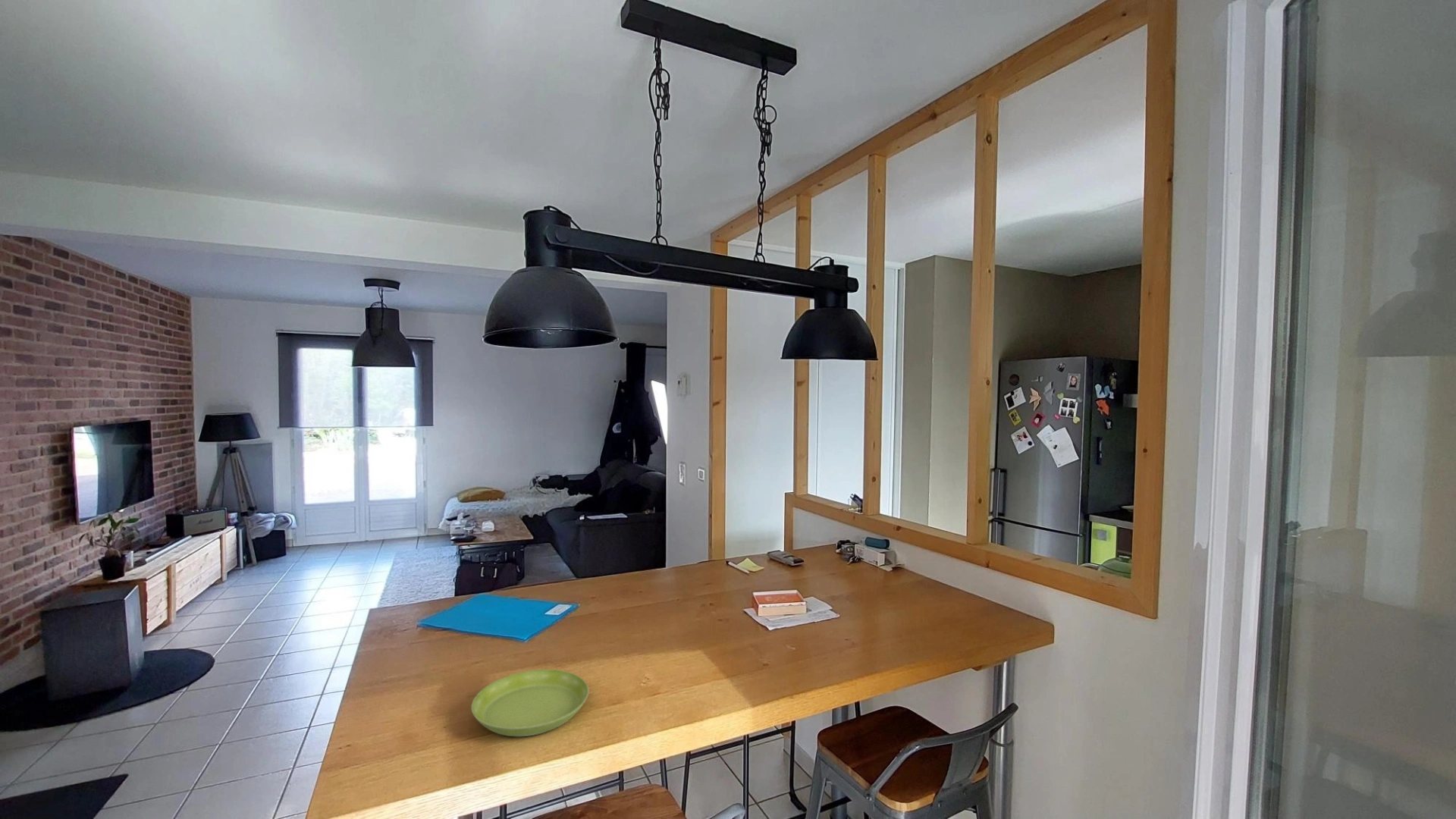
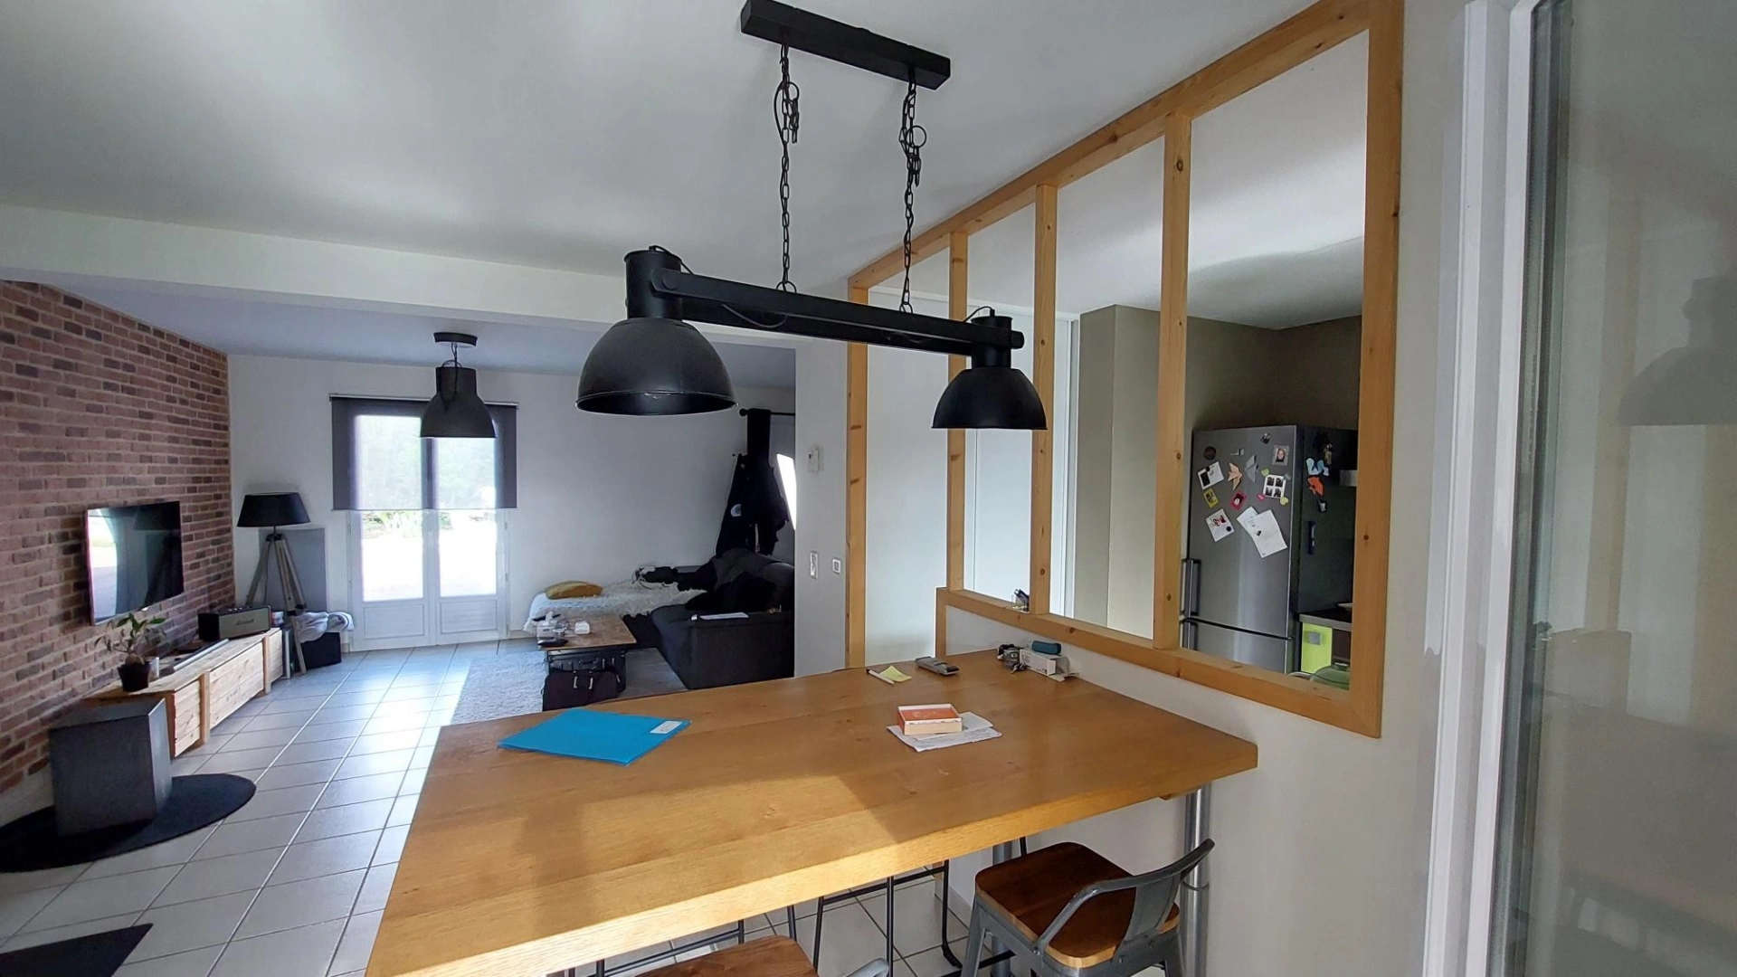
- saucer (532, 704)
